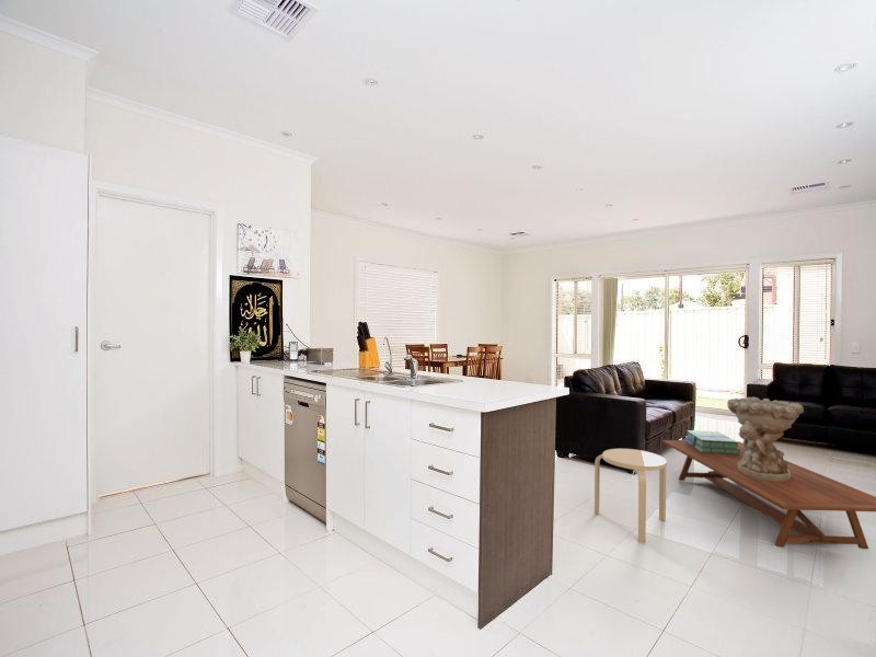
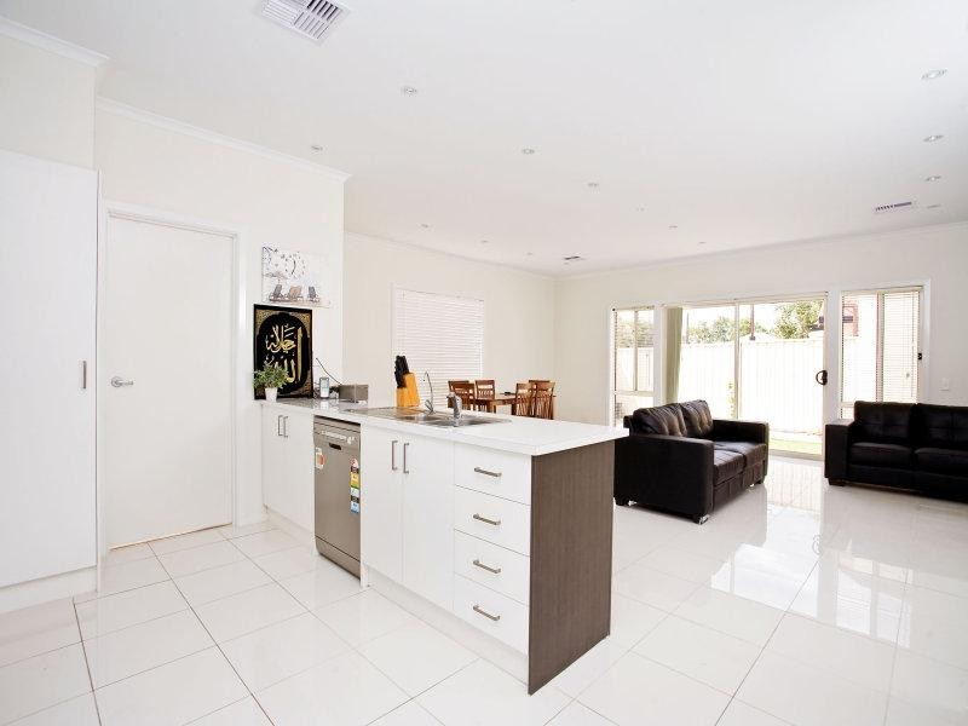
- stack of books (711, 440)
- decorative bowl (763, 435)
- coffee table (756, 487)
- stool (638, 489)
